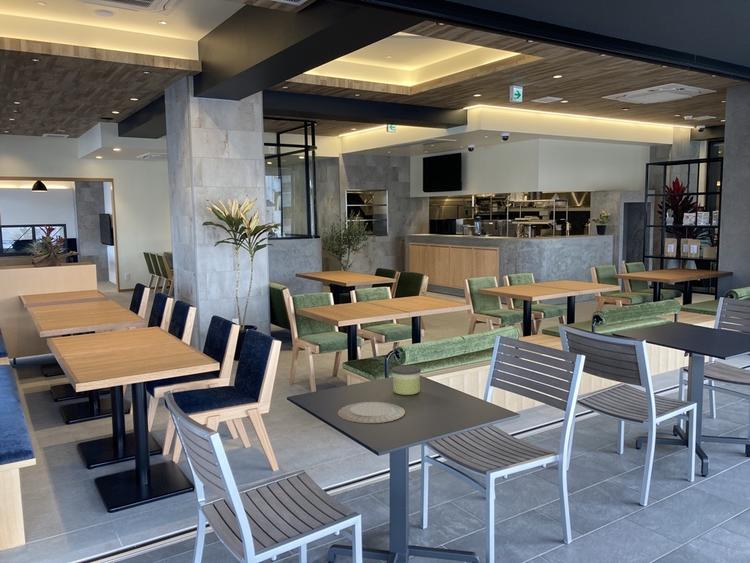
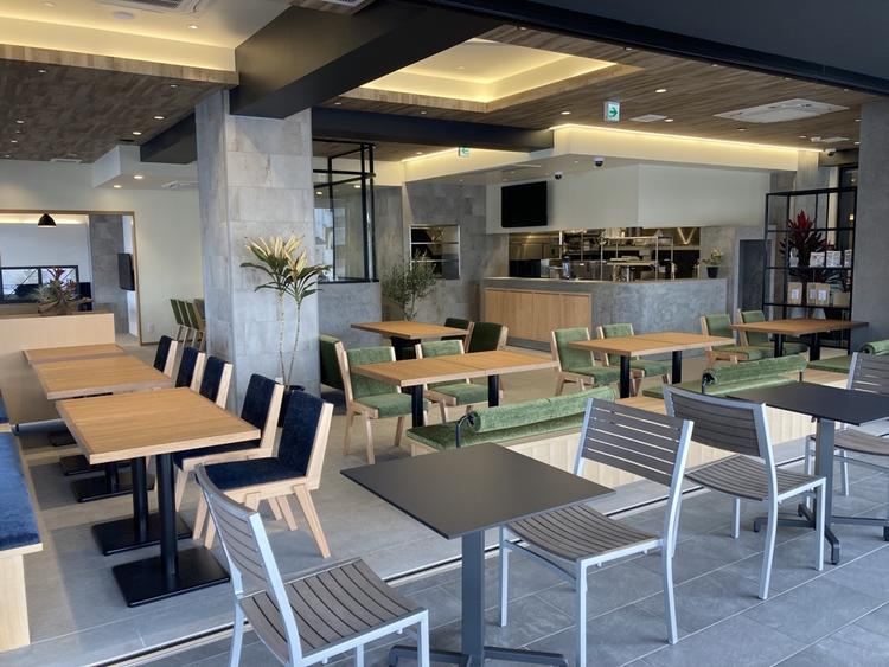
- chinaware (371, 410)
- candle (406, 380)
